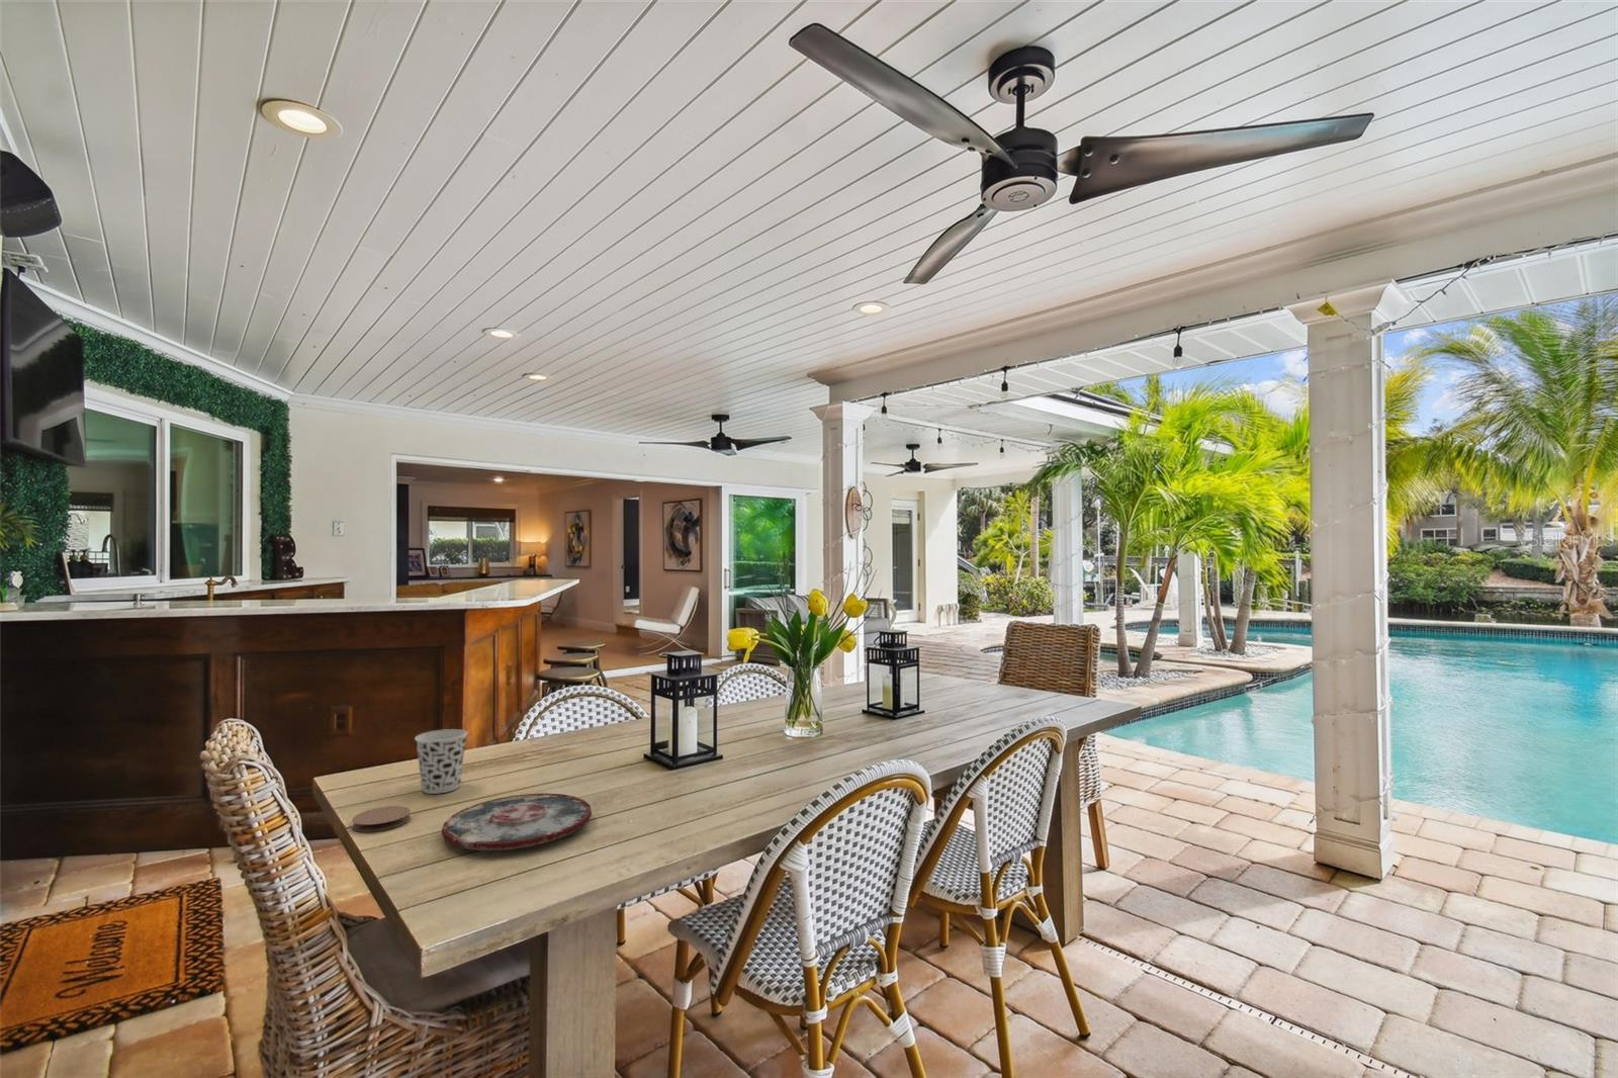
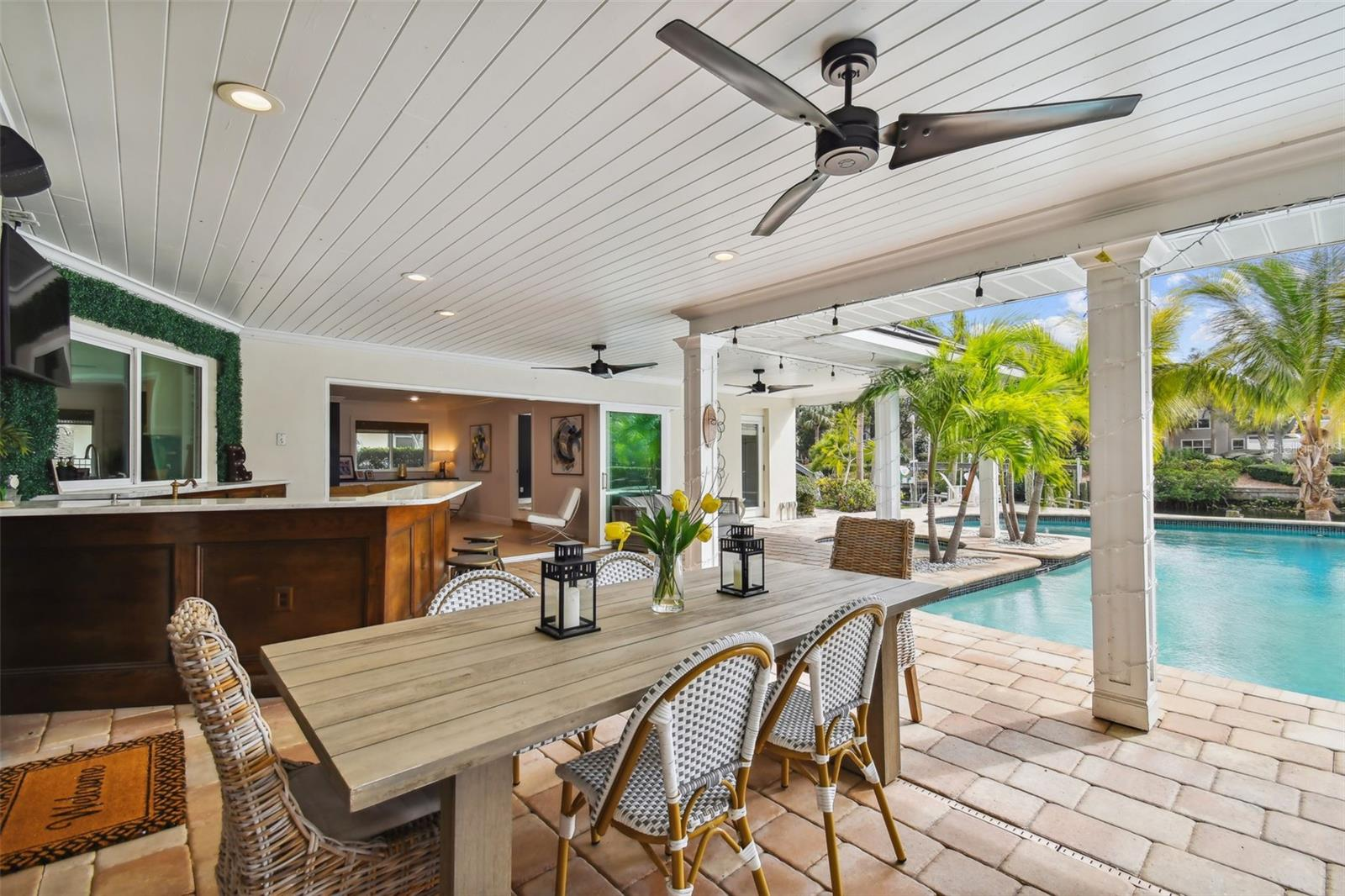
- coaster (381, 818)
- plate (518, 819)
- cup (441, 762)
